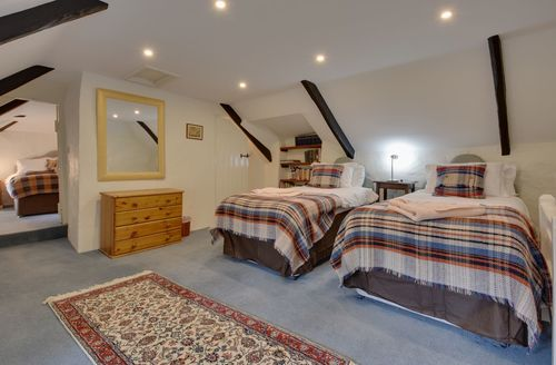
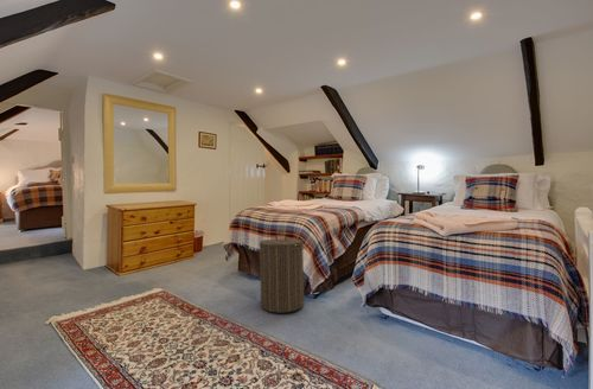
+ laundry hamper (281, 267)
